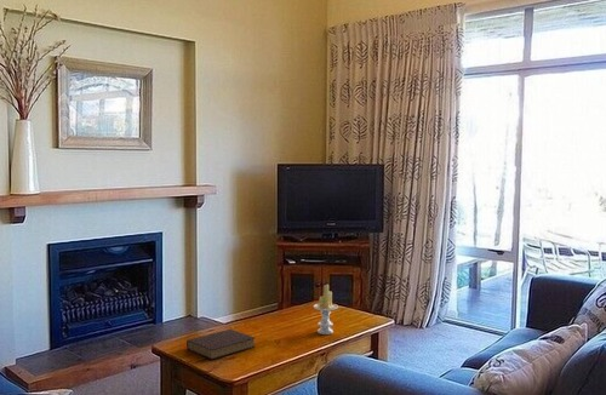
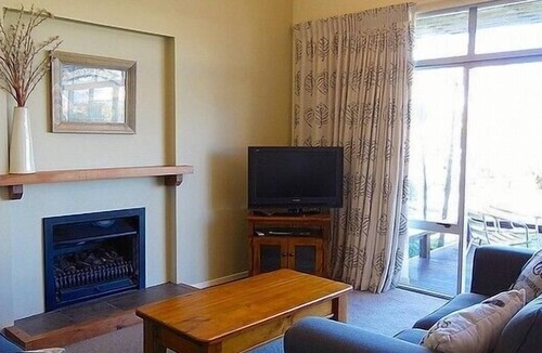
- candle (325, 308)
- book (221, 343)
